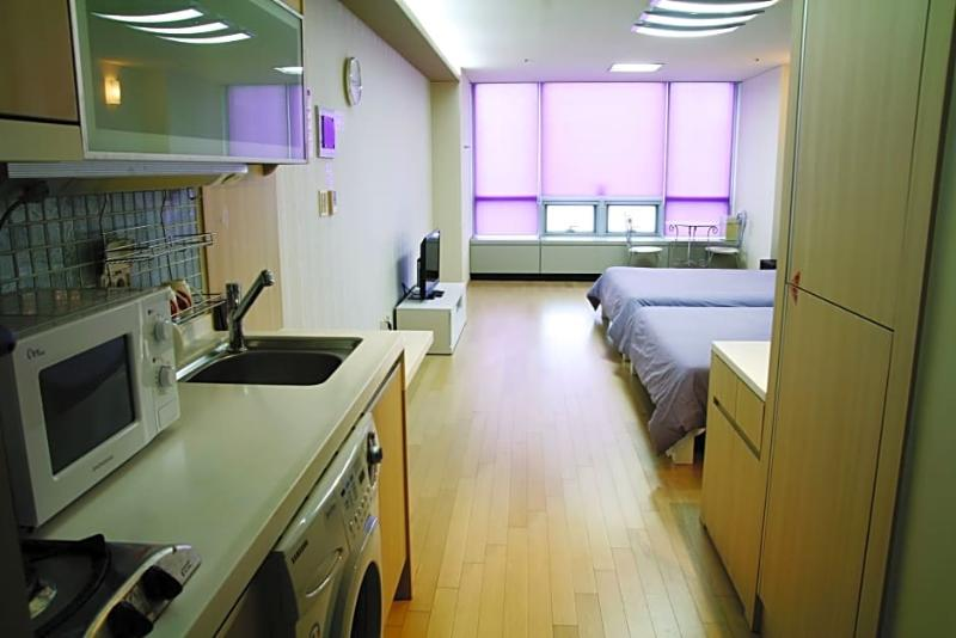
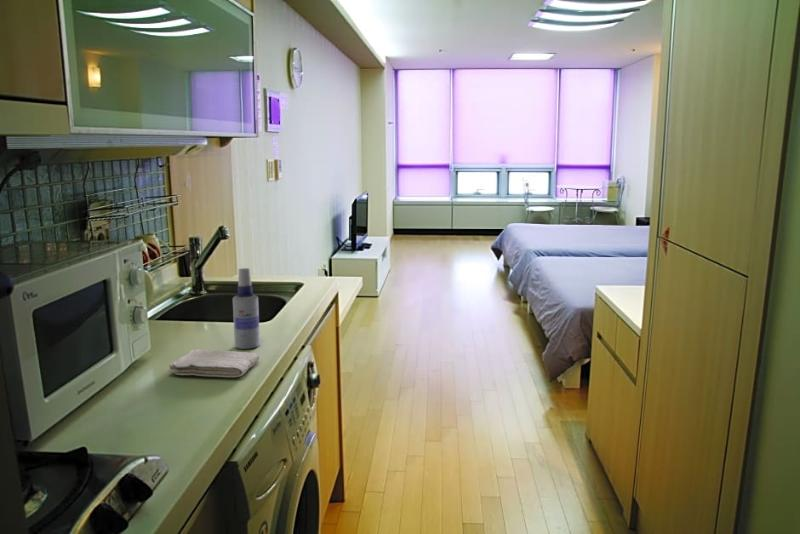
+ spray bottle (245, 307)
+ washcloth (215, 362)
